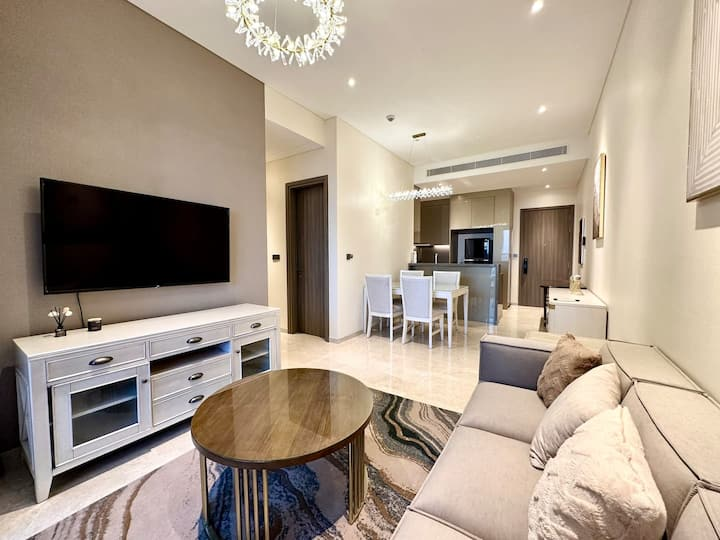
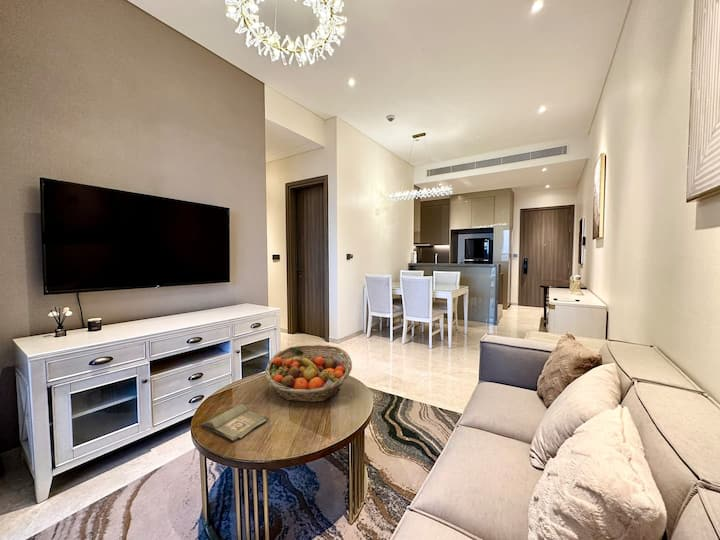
+ fruit basket (309, 371)
+ hardback book (234, 419)
